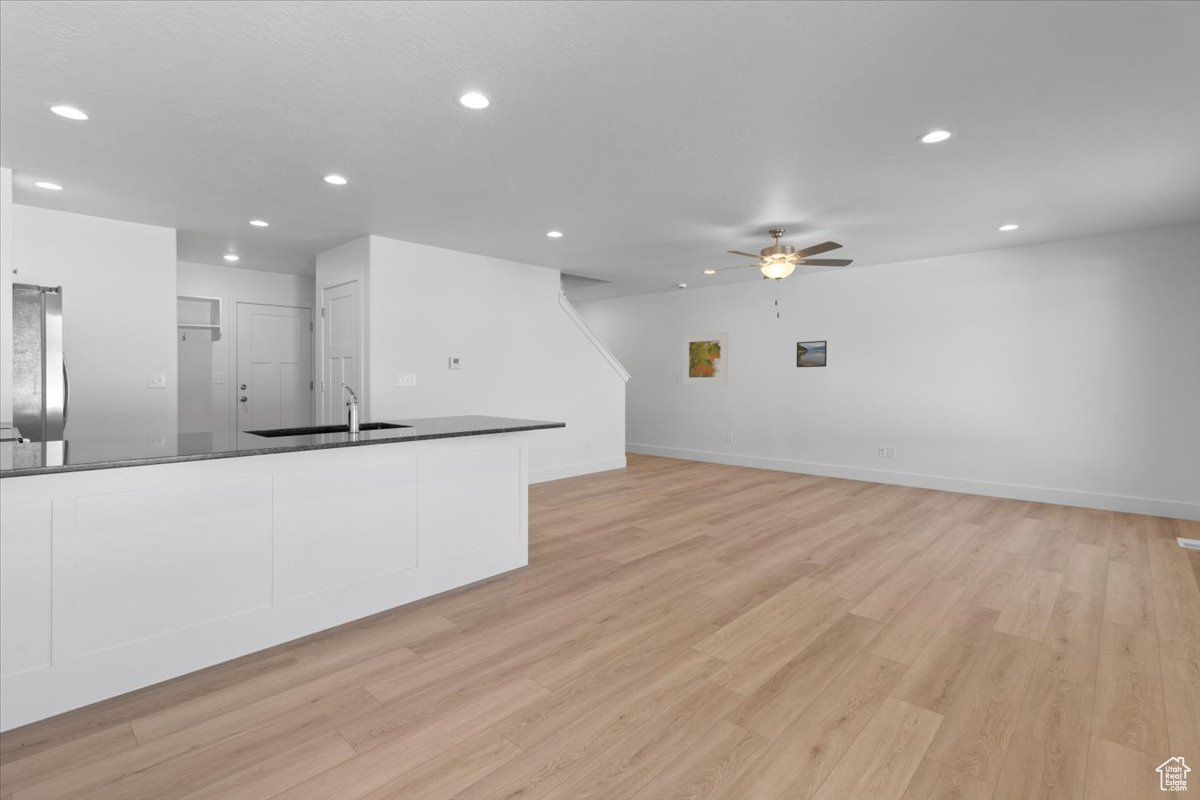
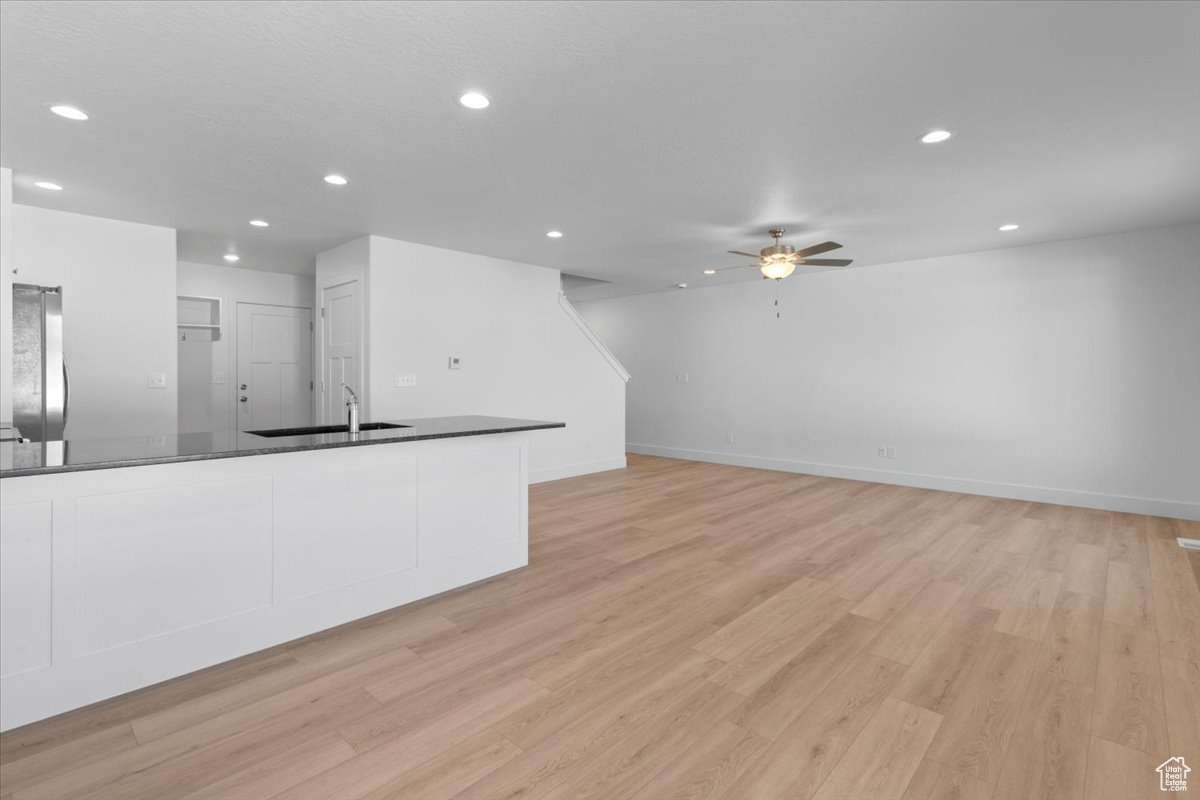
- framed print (704, 359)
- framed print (811, 354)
